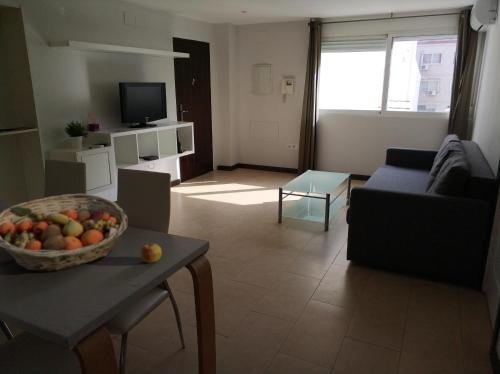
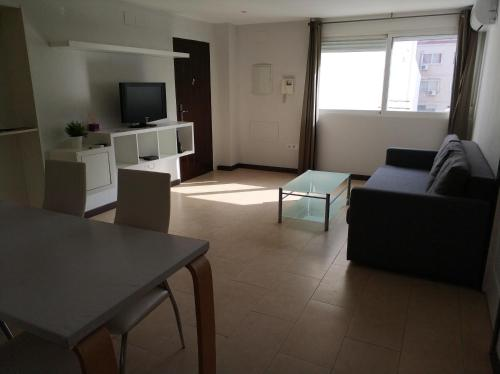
- fruit basket (64, 230)
- apple (150, 252)
